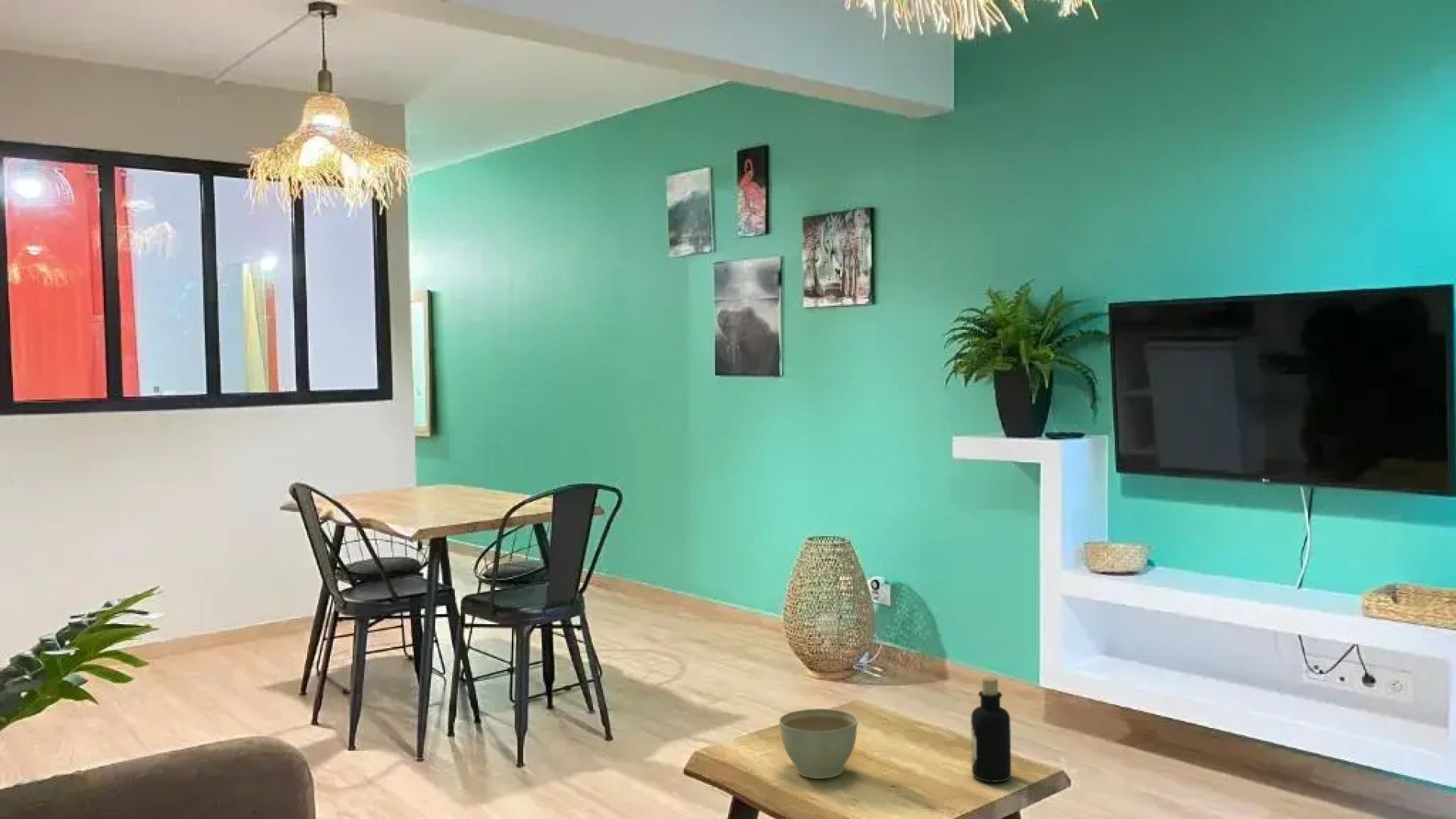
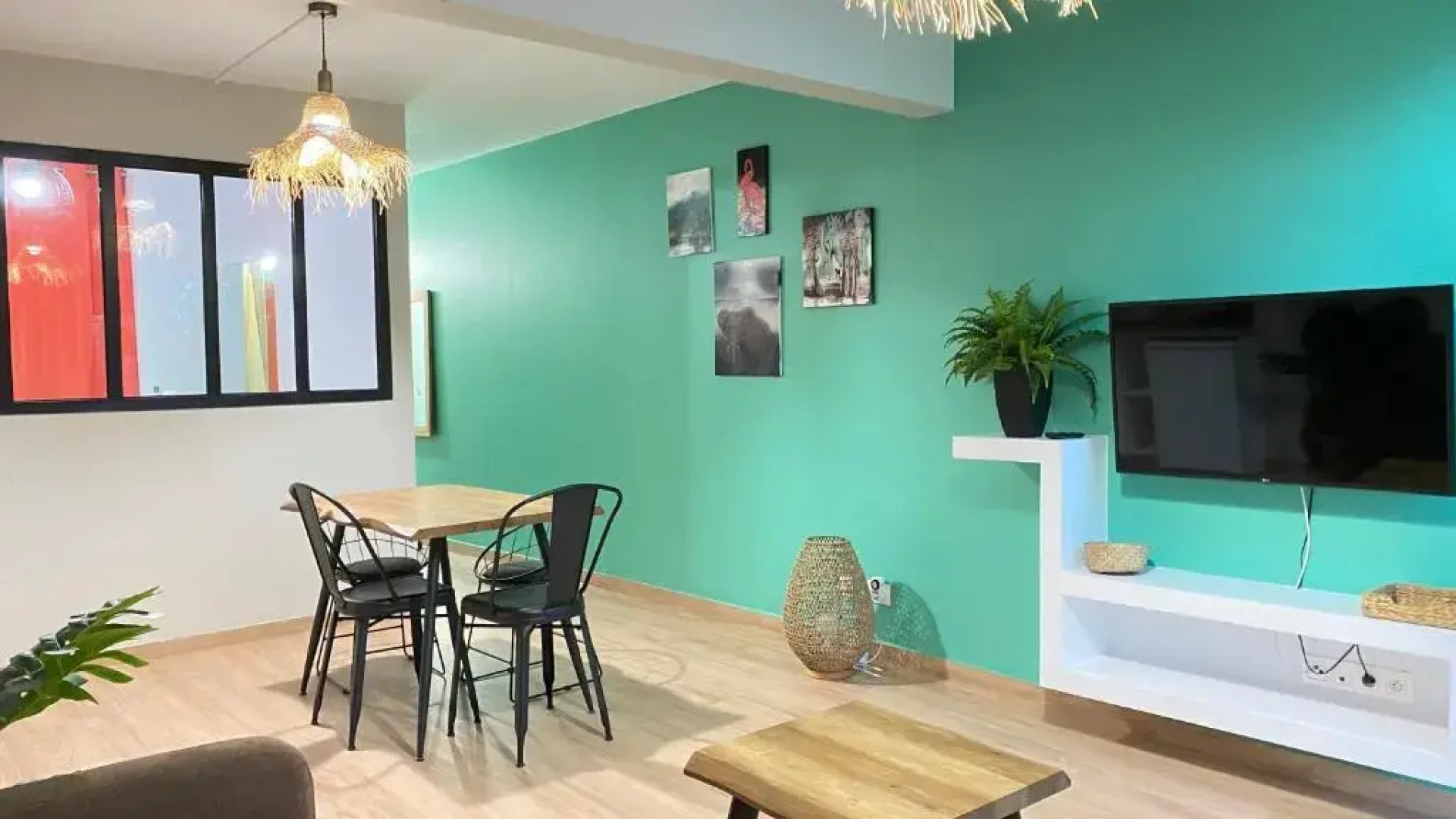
- planter bowl (818, 745)
- bottle (990, 727)
